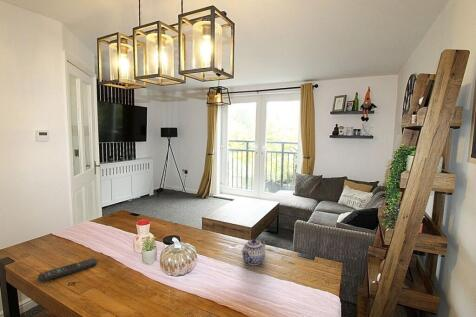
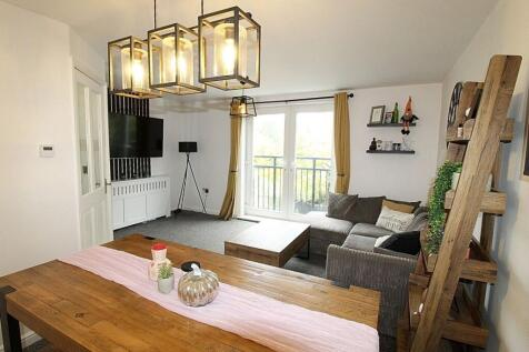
- remote control (69, 269)
- teapot (253, 250)
